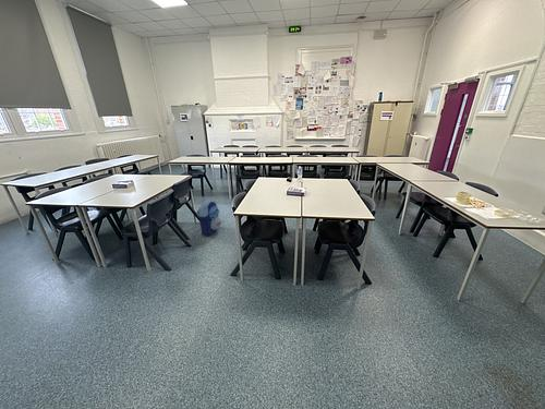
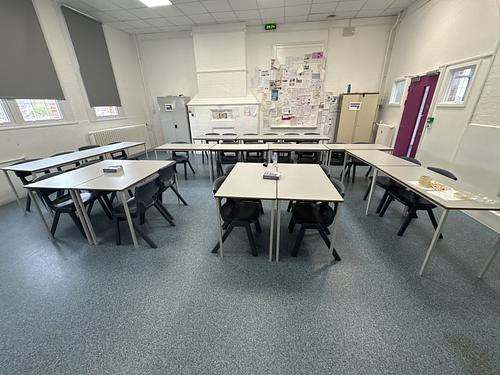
- backpack (208, 216)
